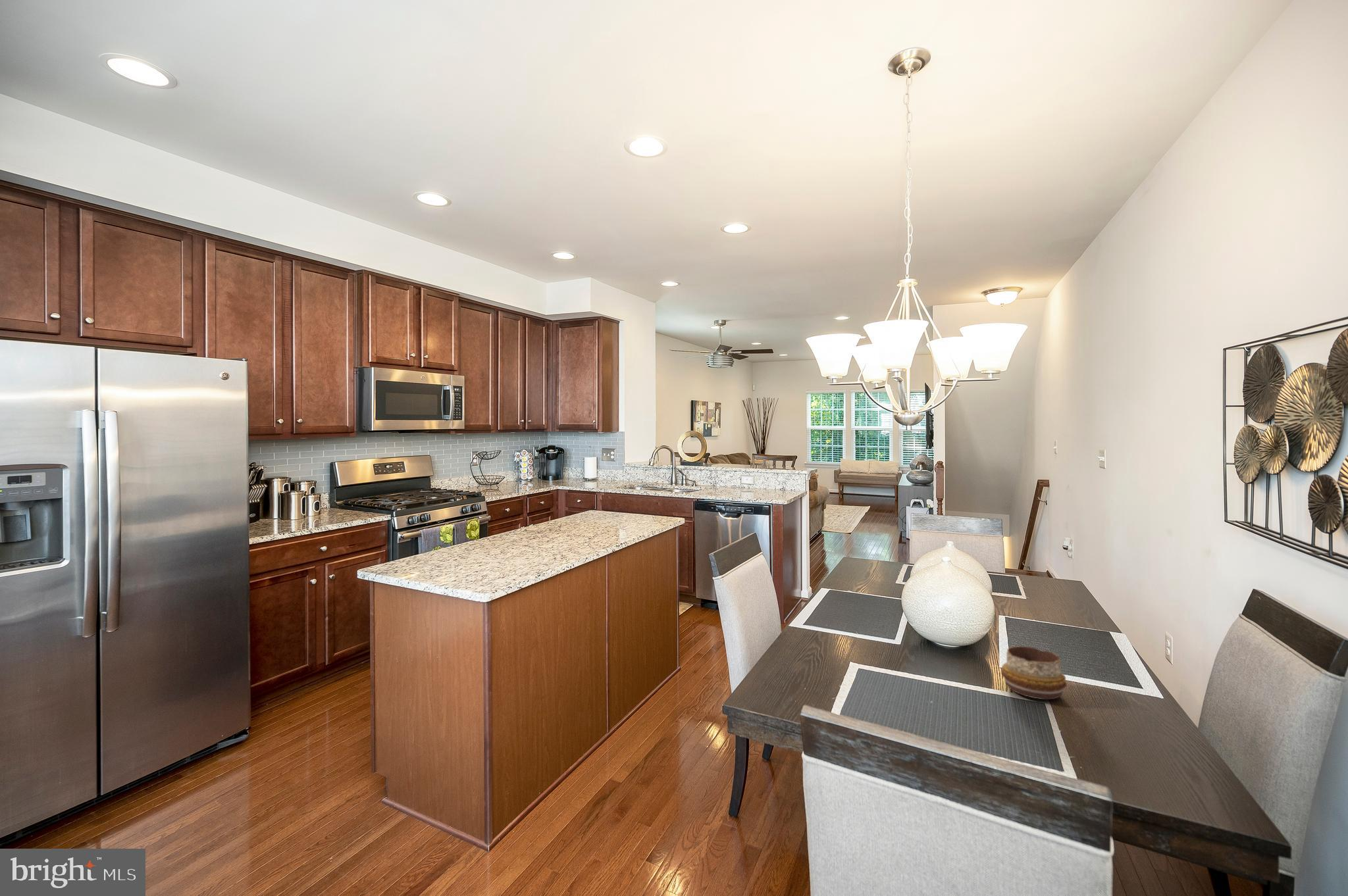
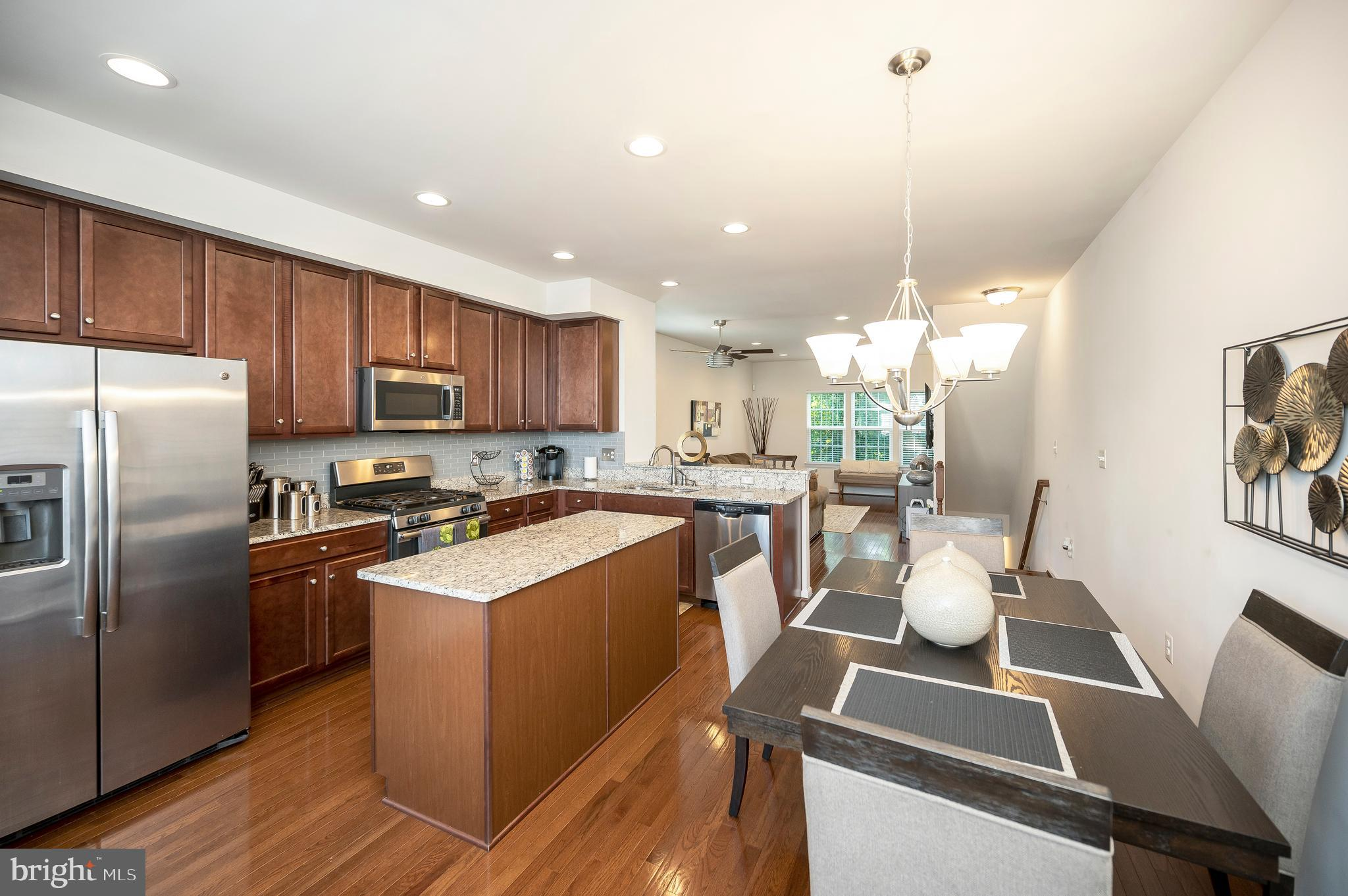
- decorative bowl (1033, 672)
